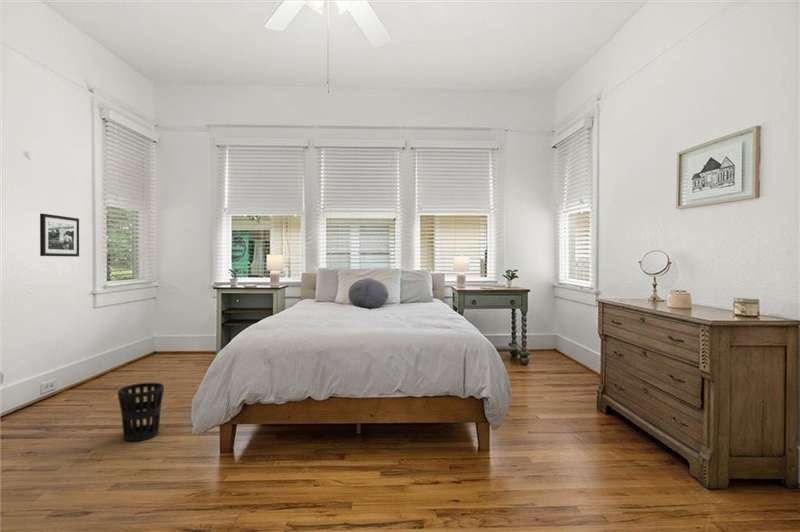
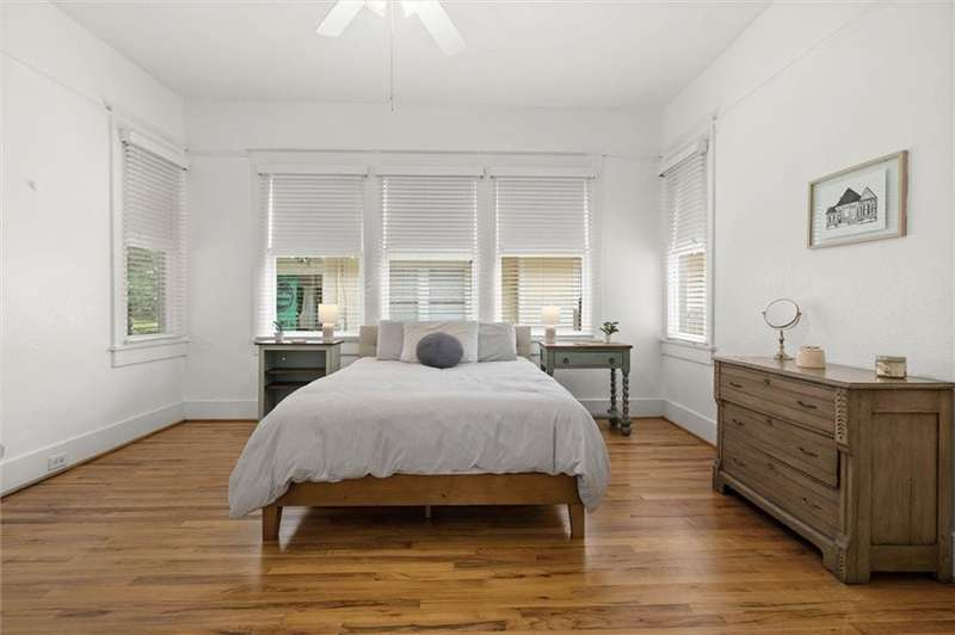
- picture frame (60, 236)
- wastebasket (141, 411)
